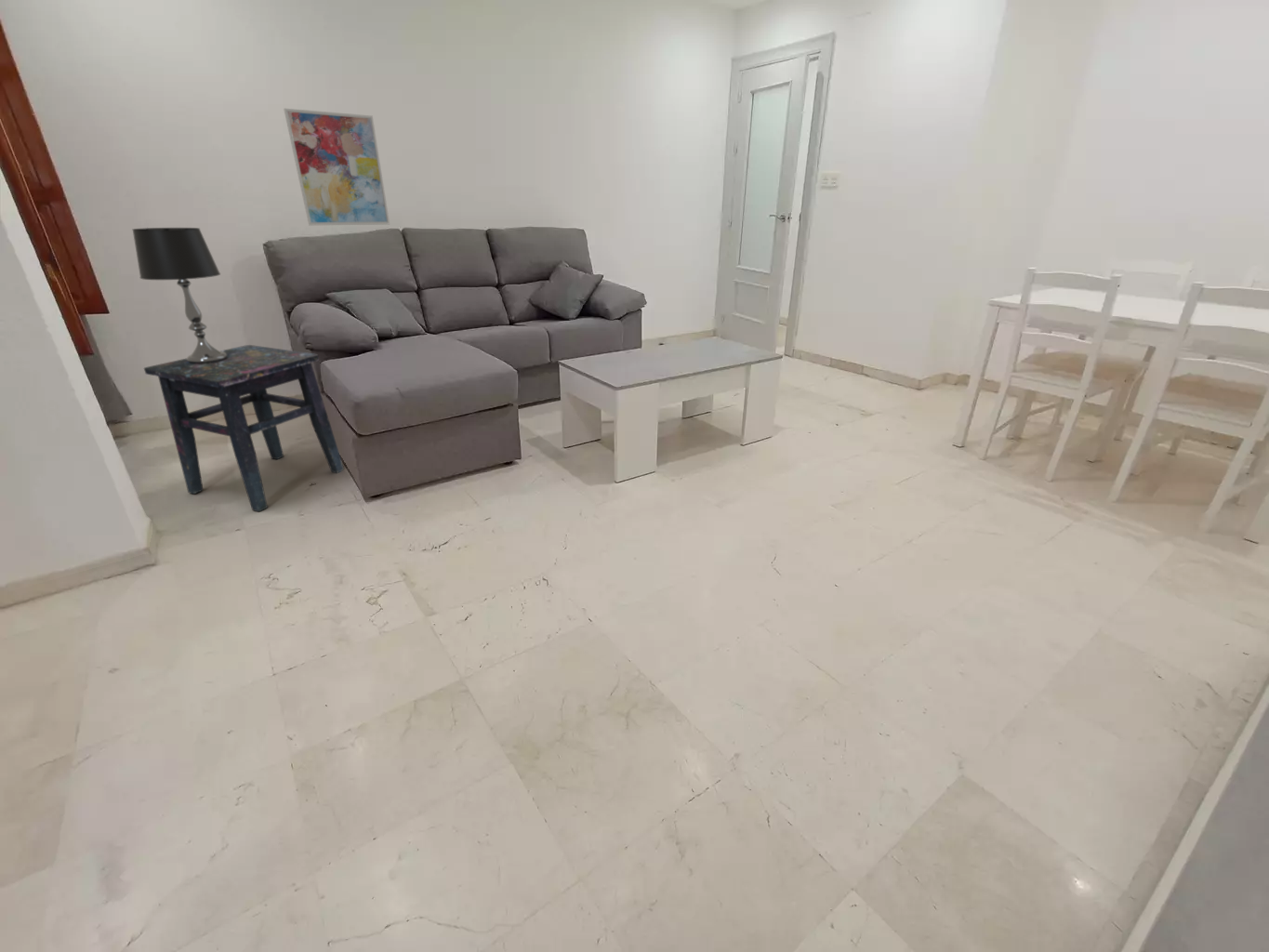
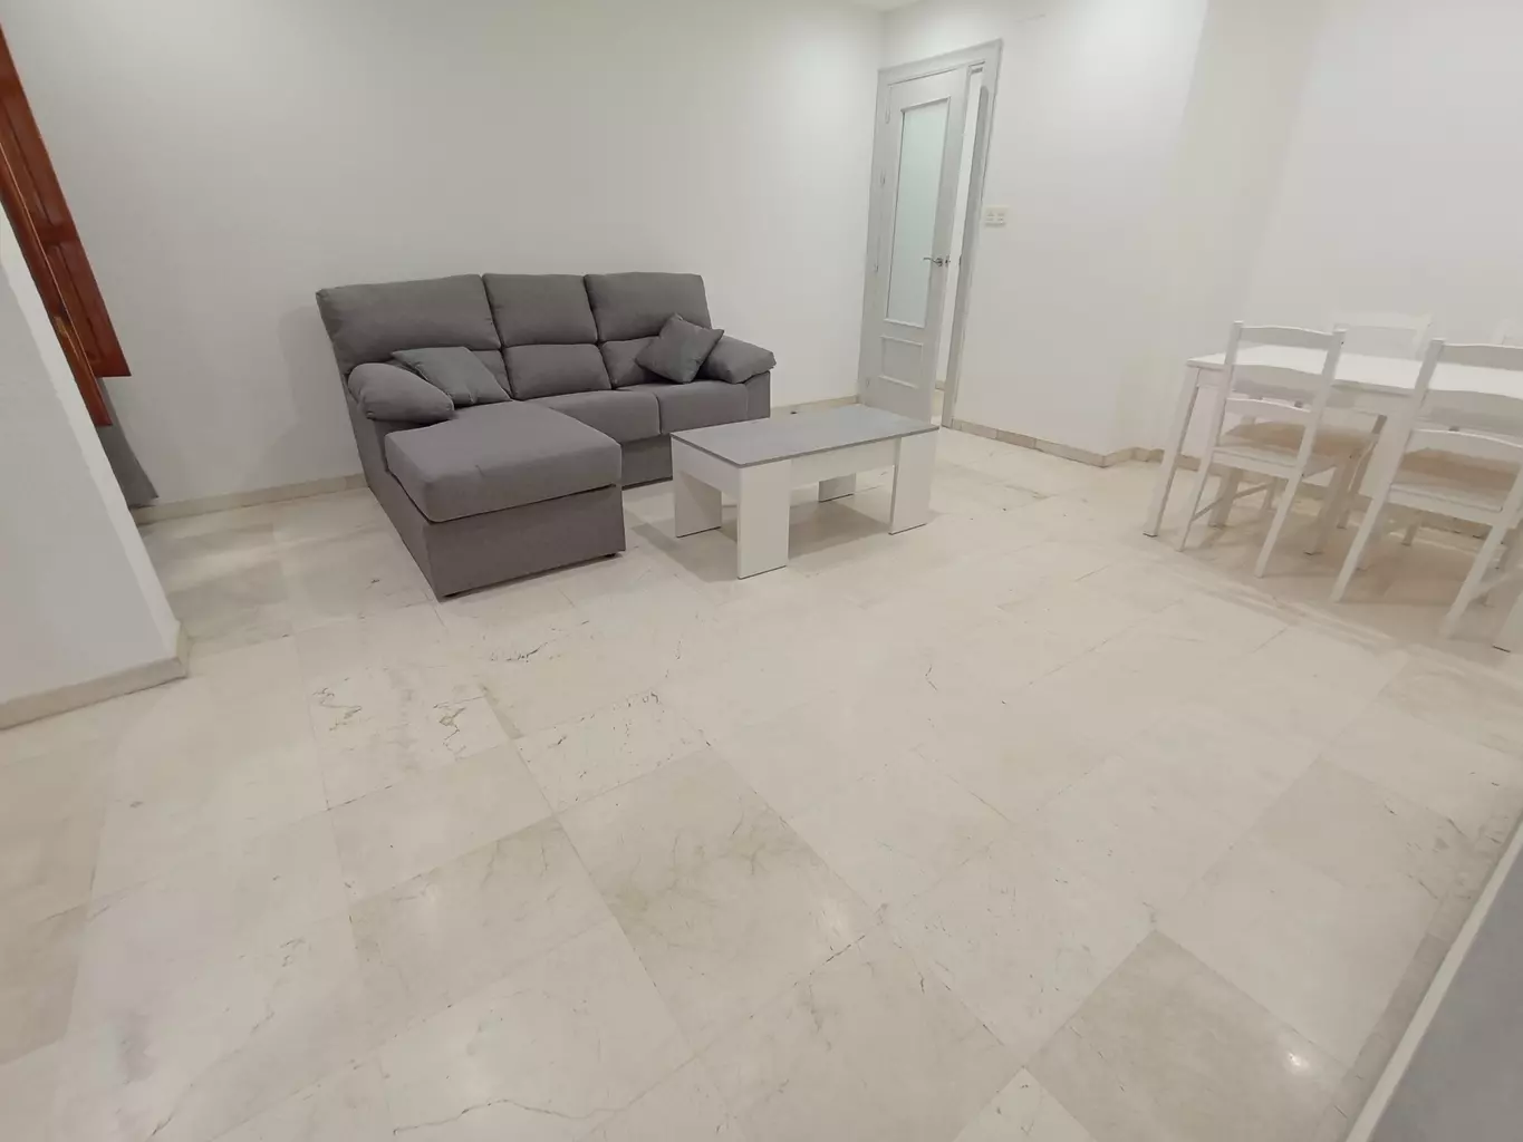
- wall art (340, 170)
- table lamp (188, 297)
- side table (253, 424)
